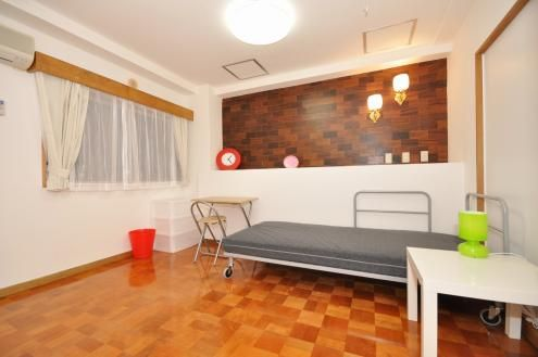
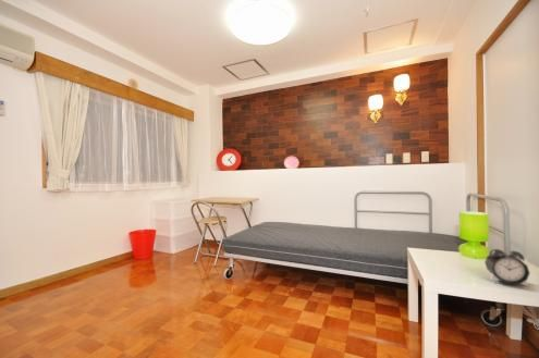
+ alarm clock (505, 266)
